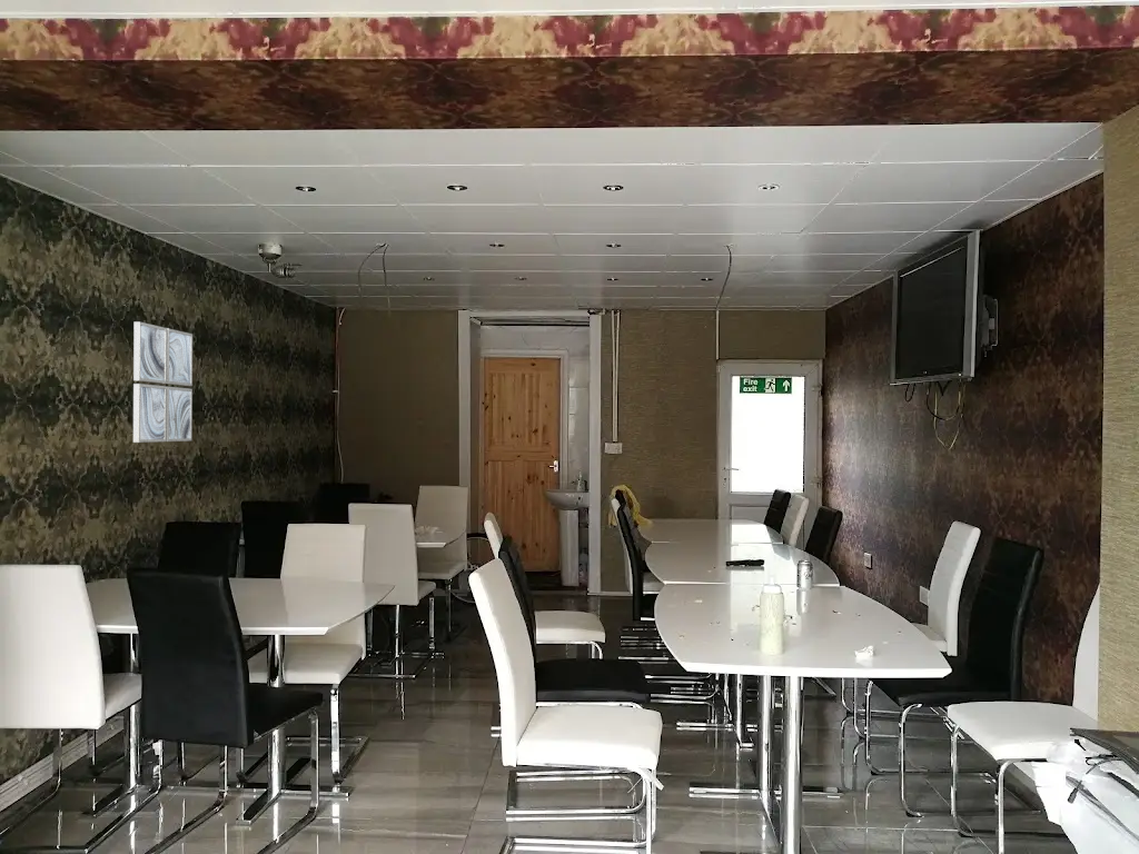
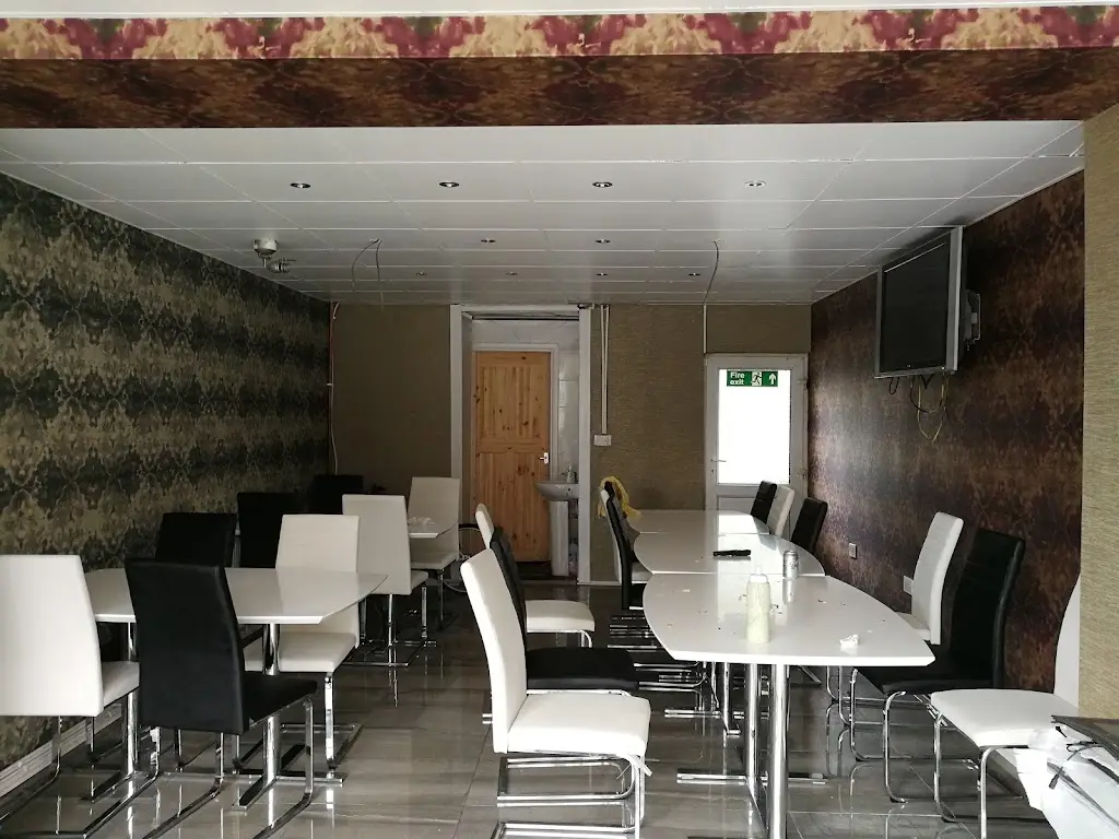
- wall art (165, 386)
